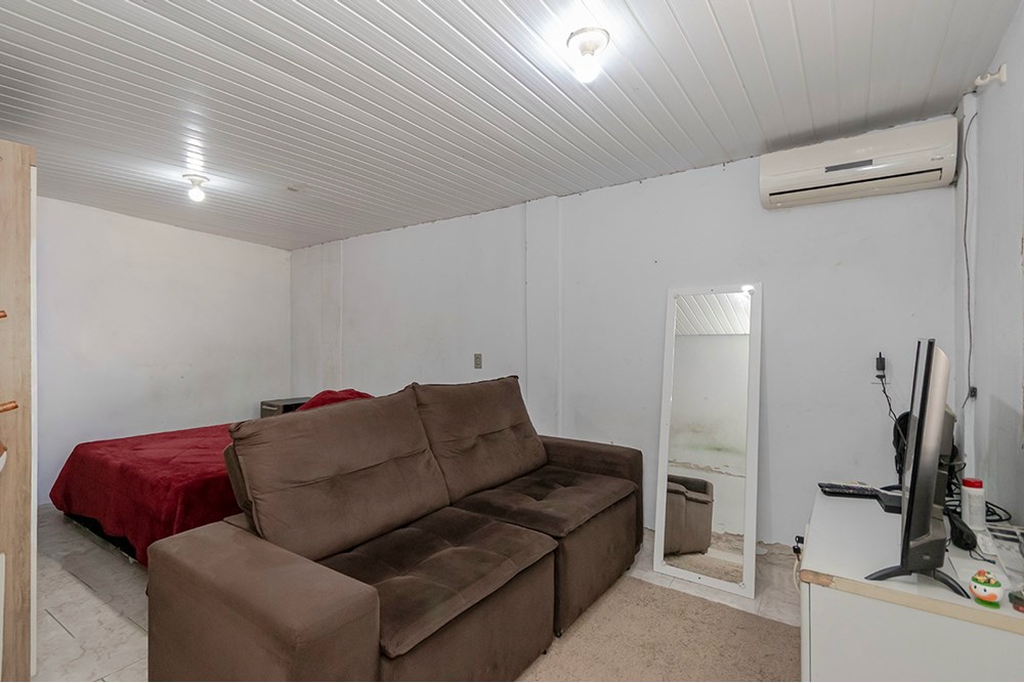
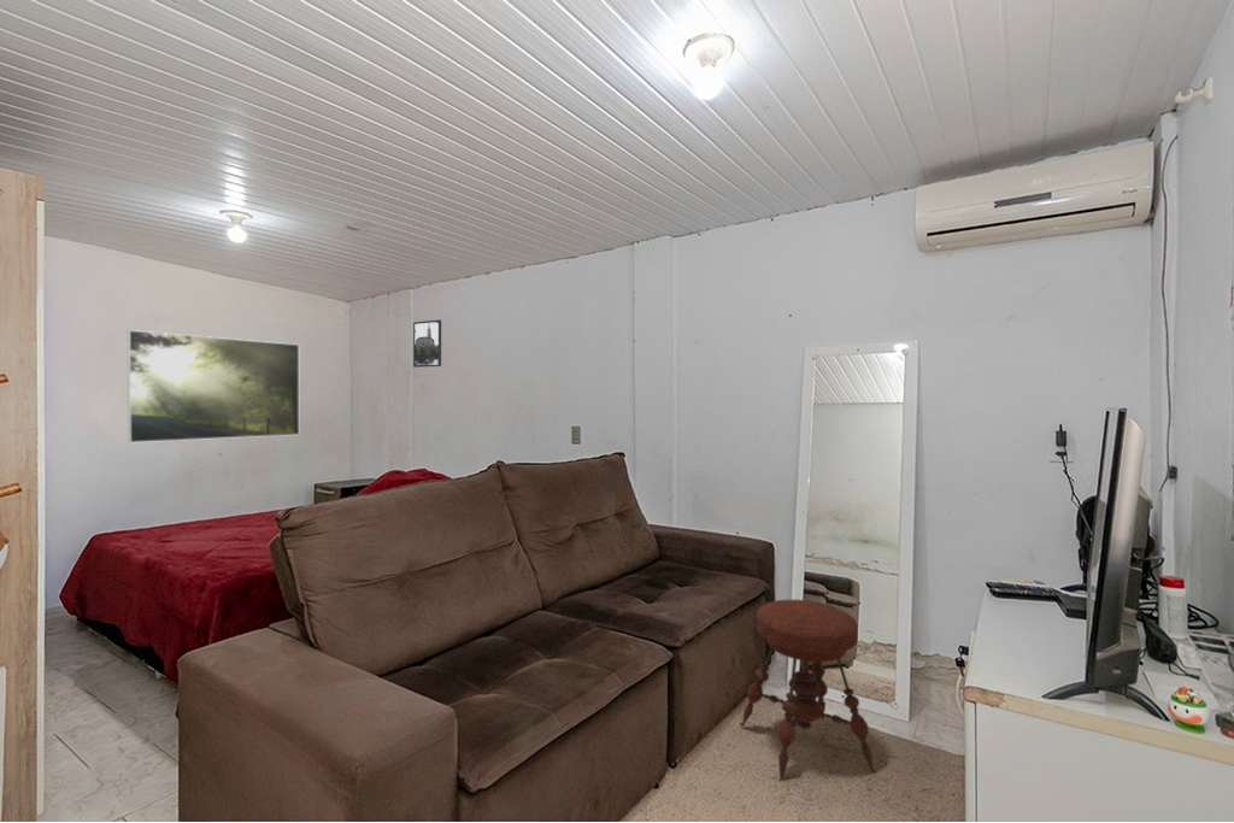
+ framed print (427, 343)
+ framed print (222, 388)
+ stool (804, 680)
